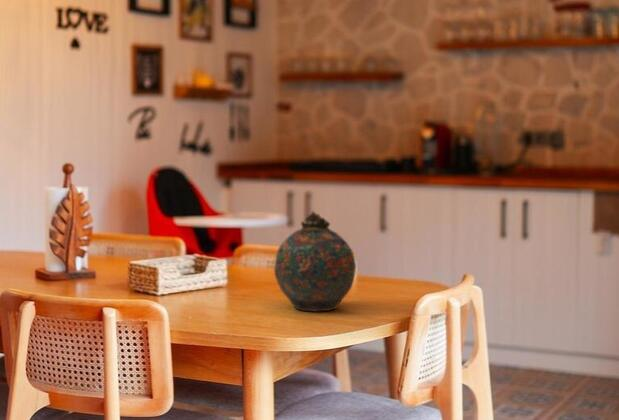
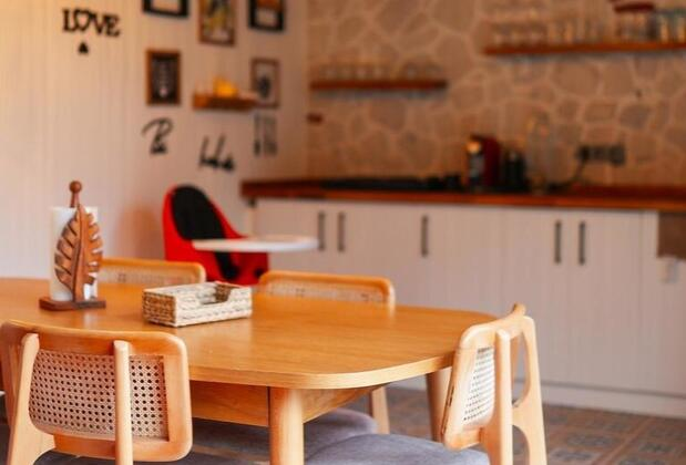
- snuff bottle (315, 260)
